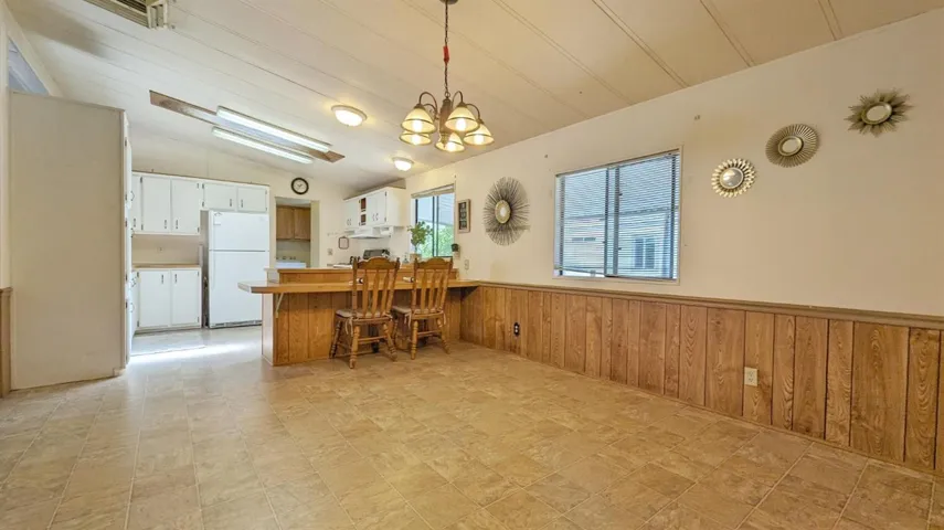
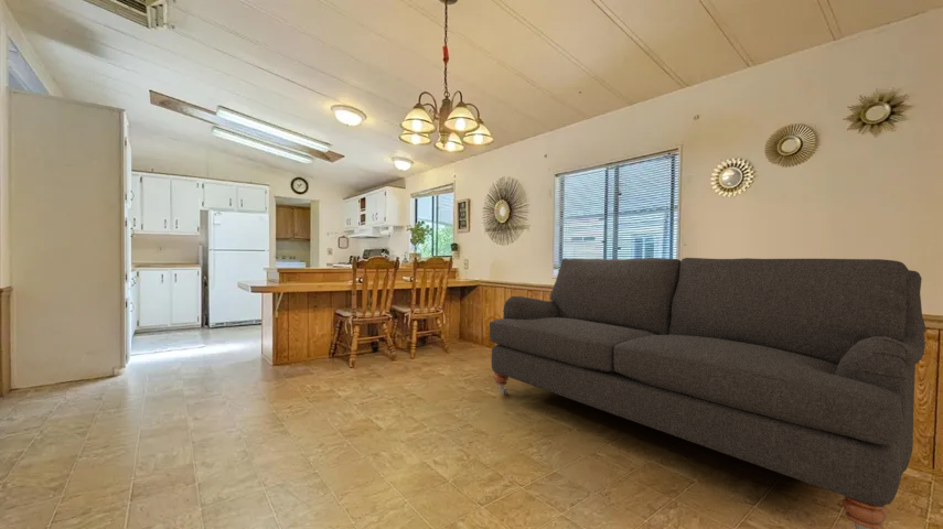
+ sofa (658, 341)
